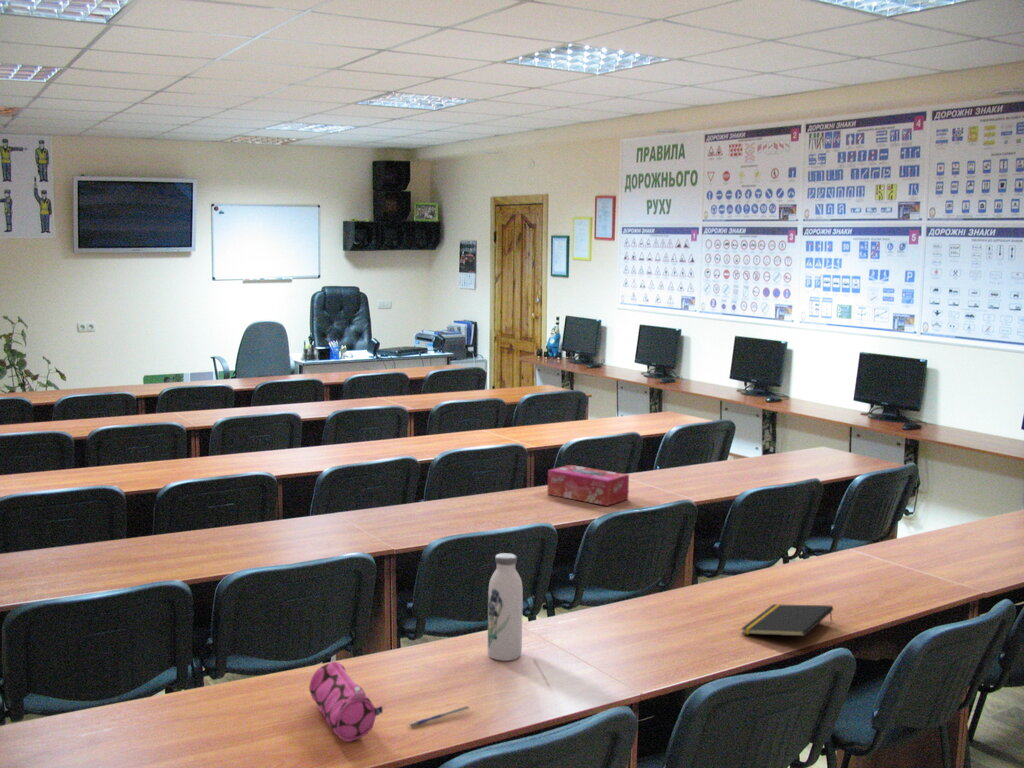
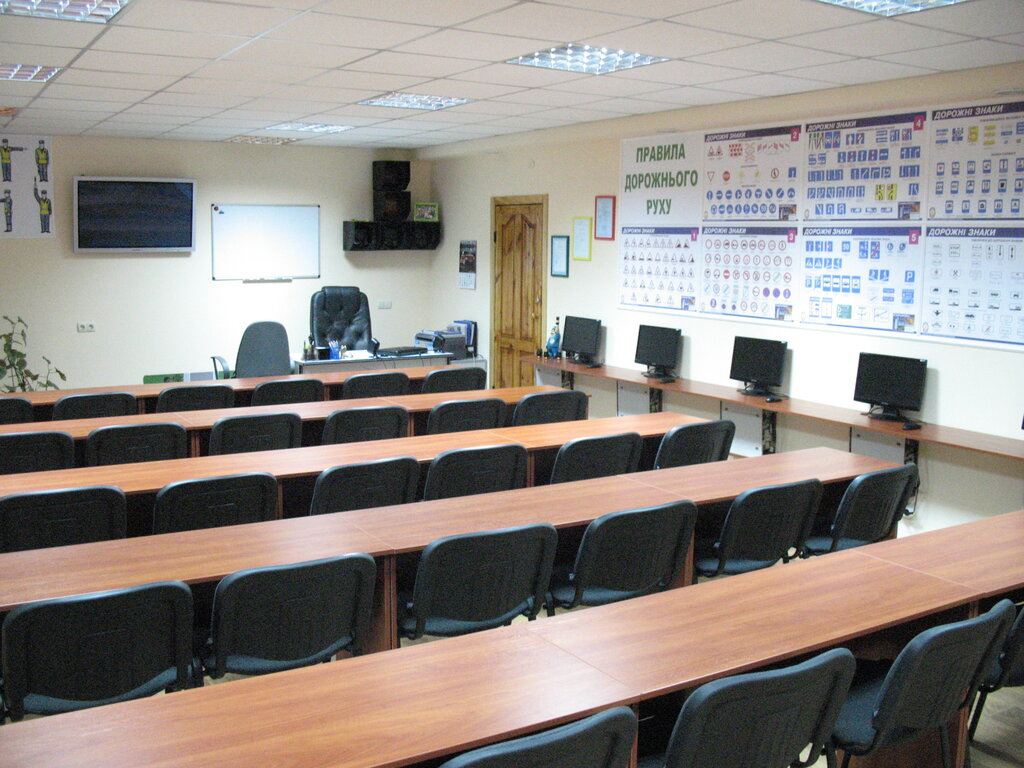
- pencil case (342, 697)
- tissue box (587, 484)
- pen (440, 715)
- notepad (787, 619)
- water bottle (505, 605)
